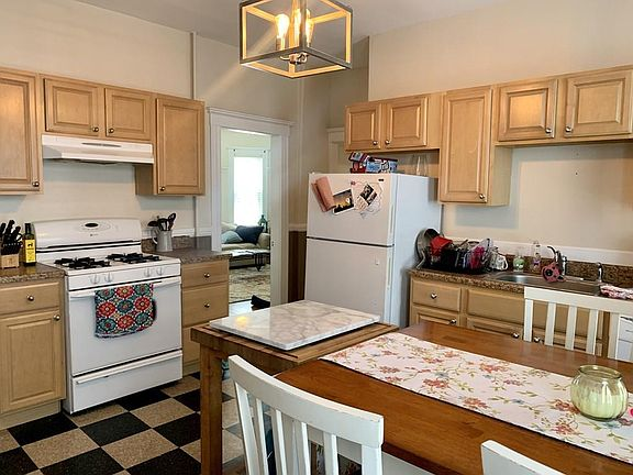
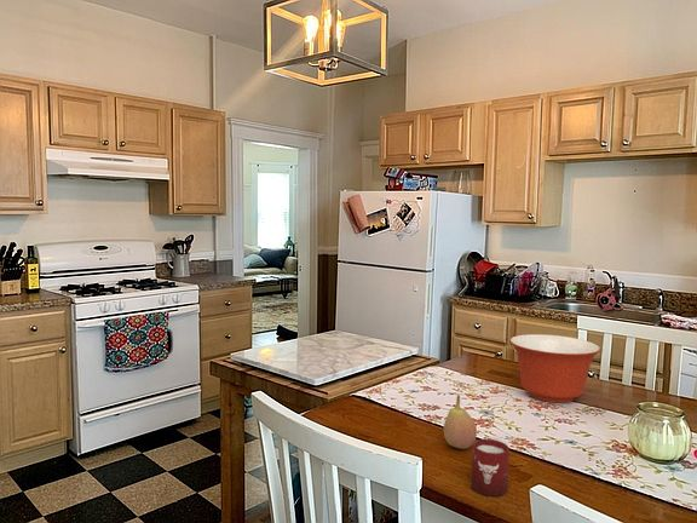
+ mixing bowl (552, 369)
+ cup (489, 462)
+ fruit (460, 421)
